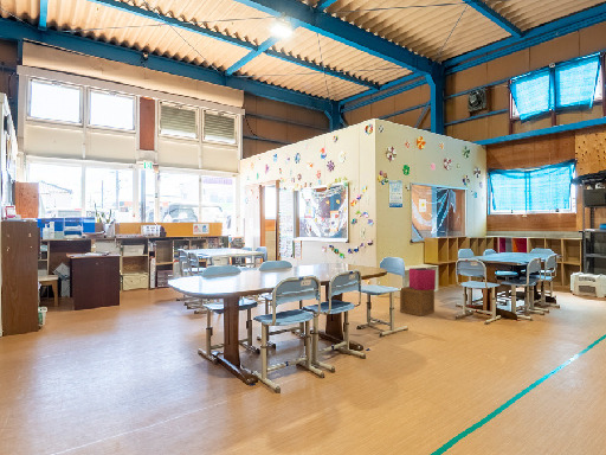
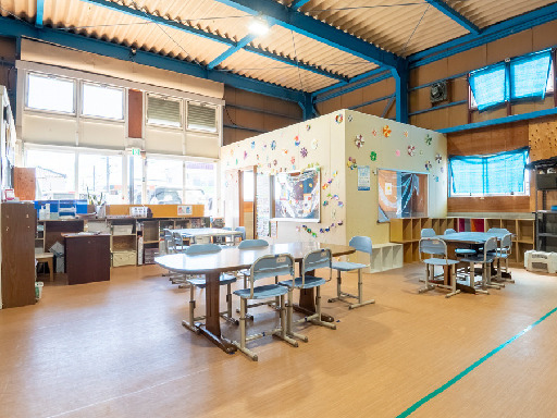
- storage bin (421, 278)
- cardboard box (417, 300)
